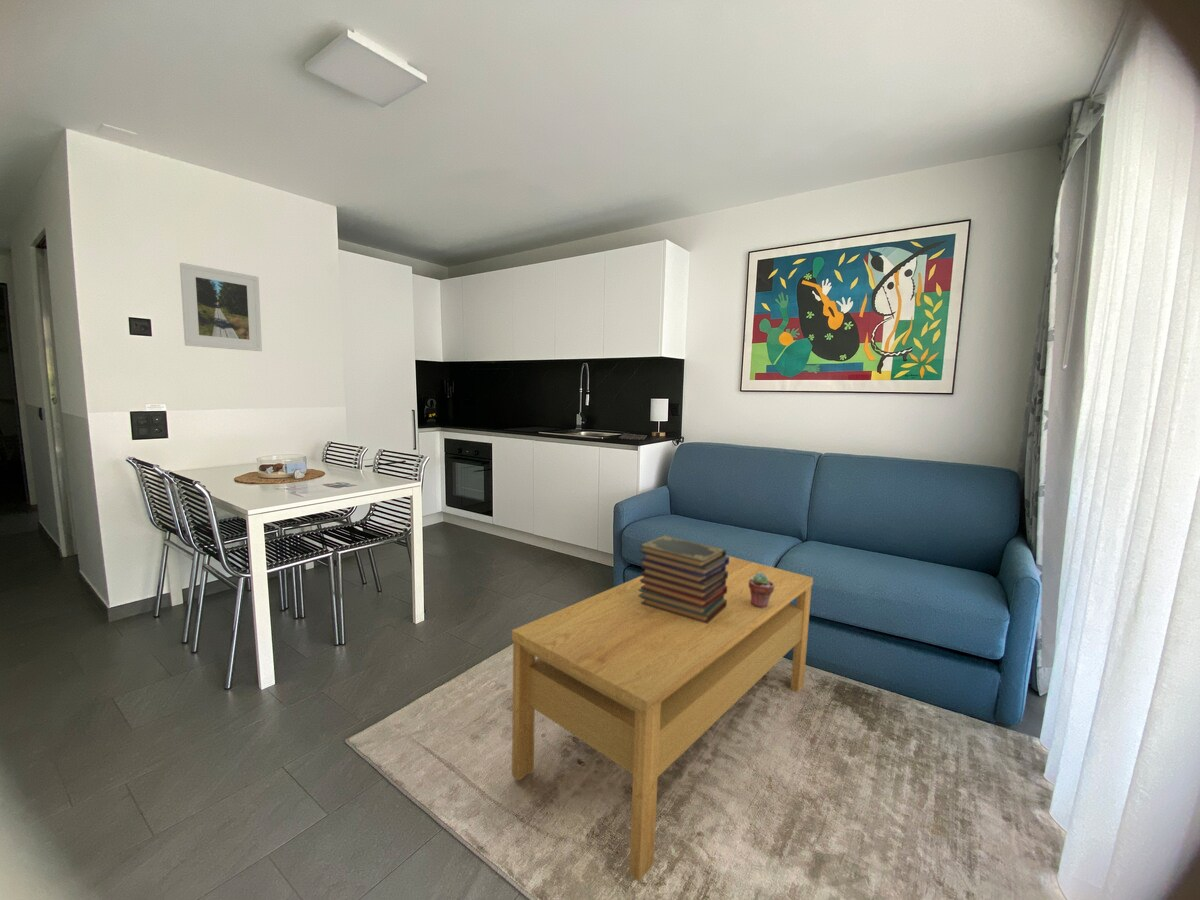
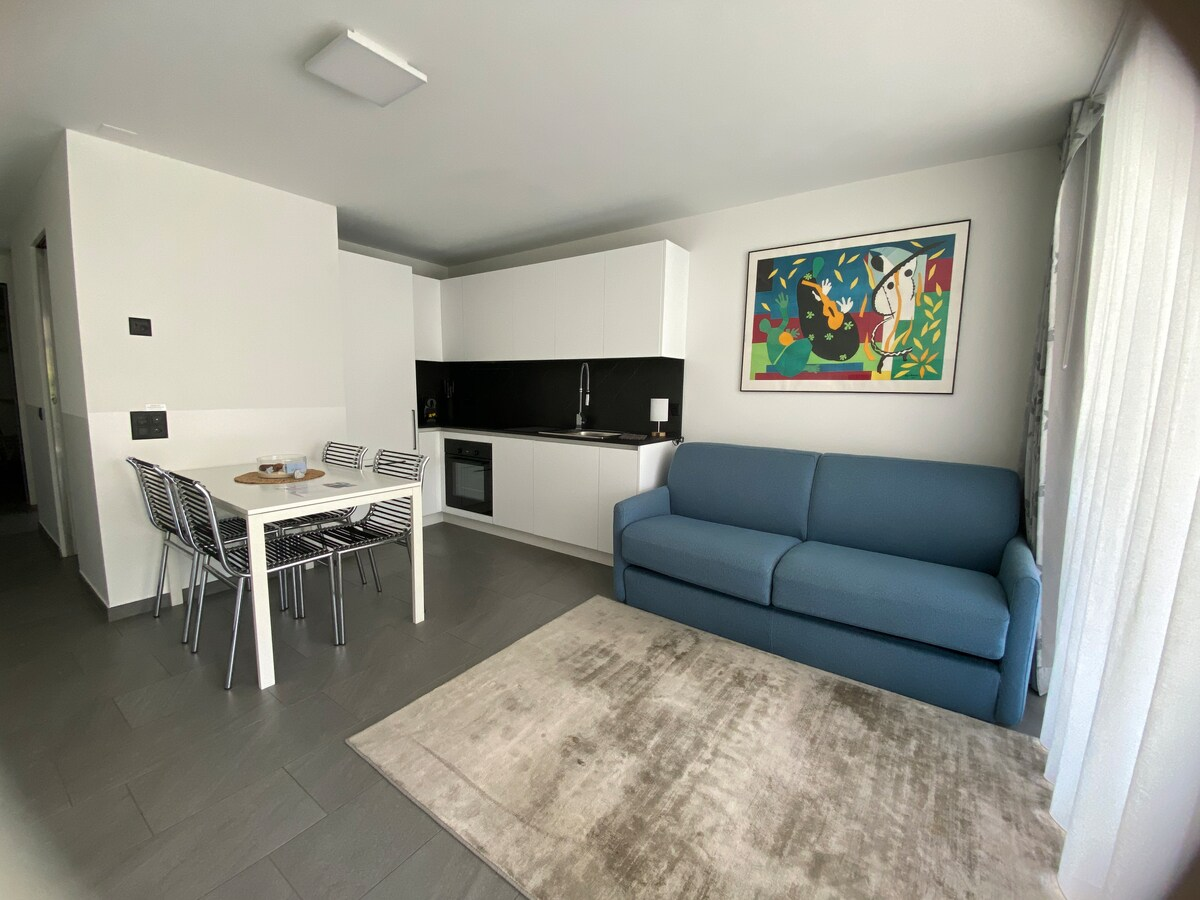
- potted succulent (759, 588)
- coffee table (681, 663)
- book stack (682, 575)
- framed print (223, 309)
